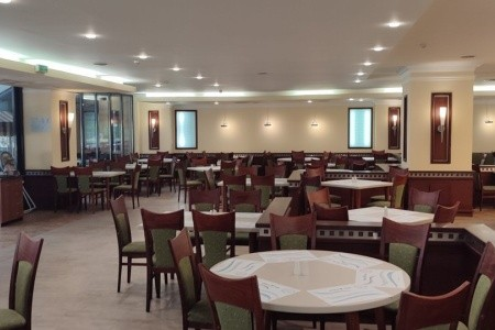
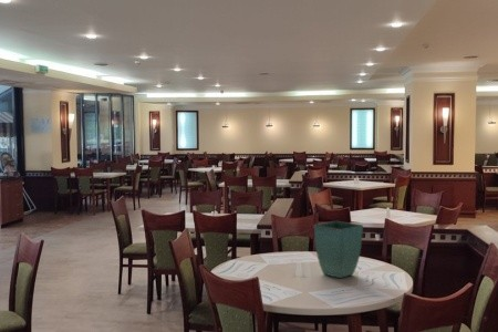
+ flower pot (338, 249)
